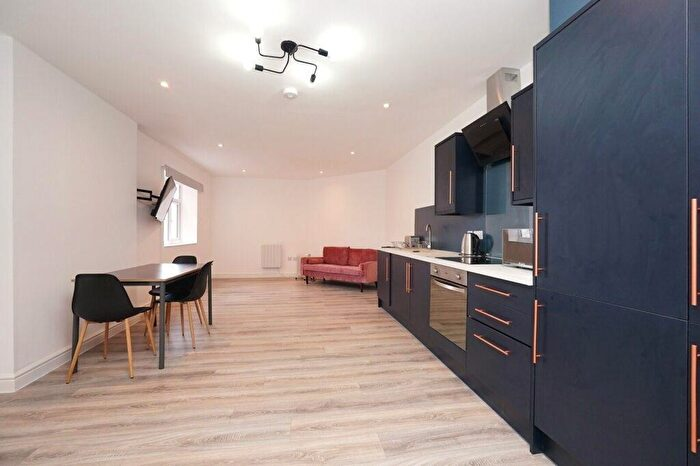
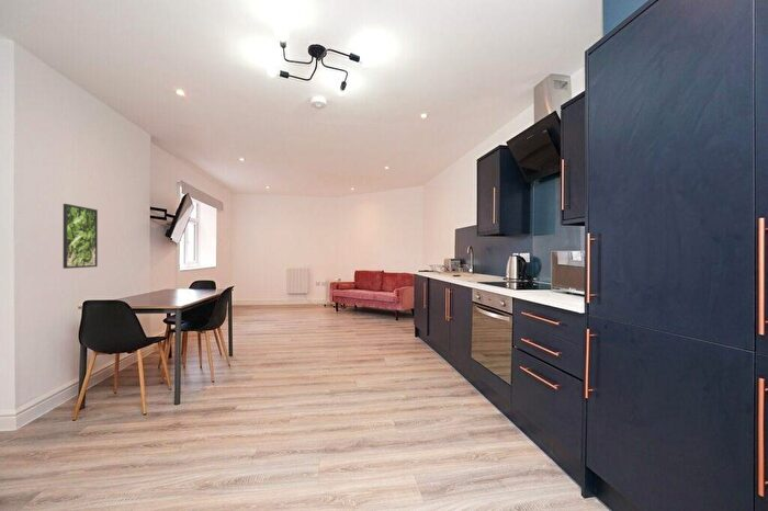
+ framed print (81, 237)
